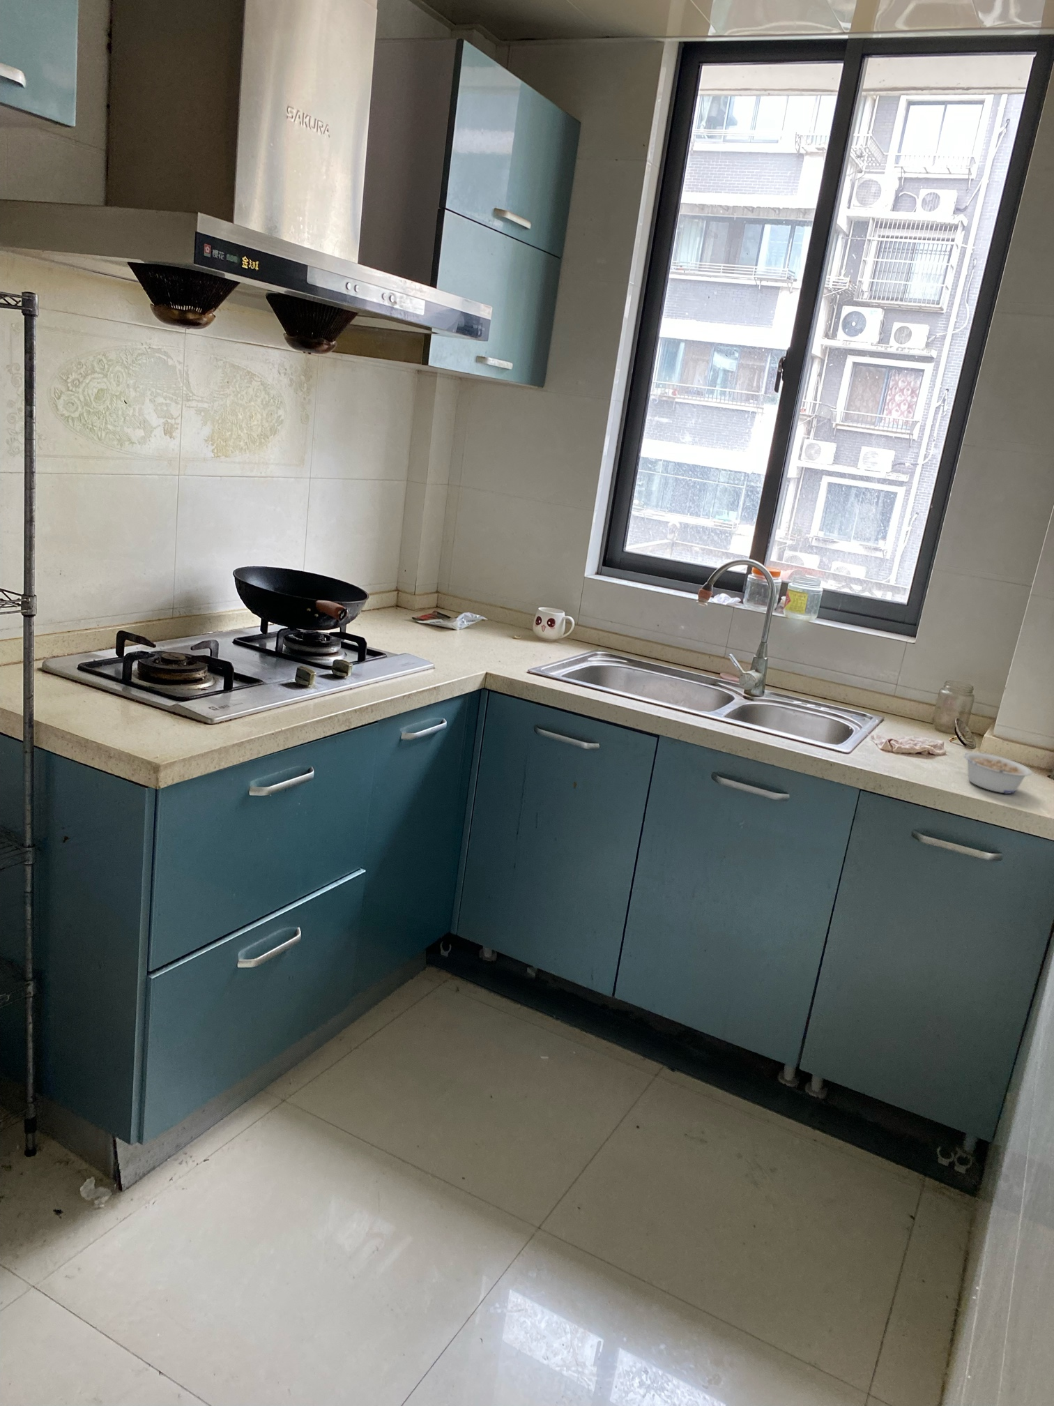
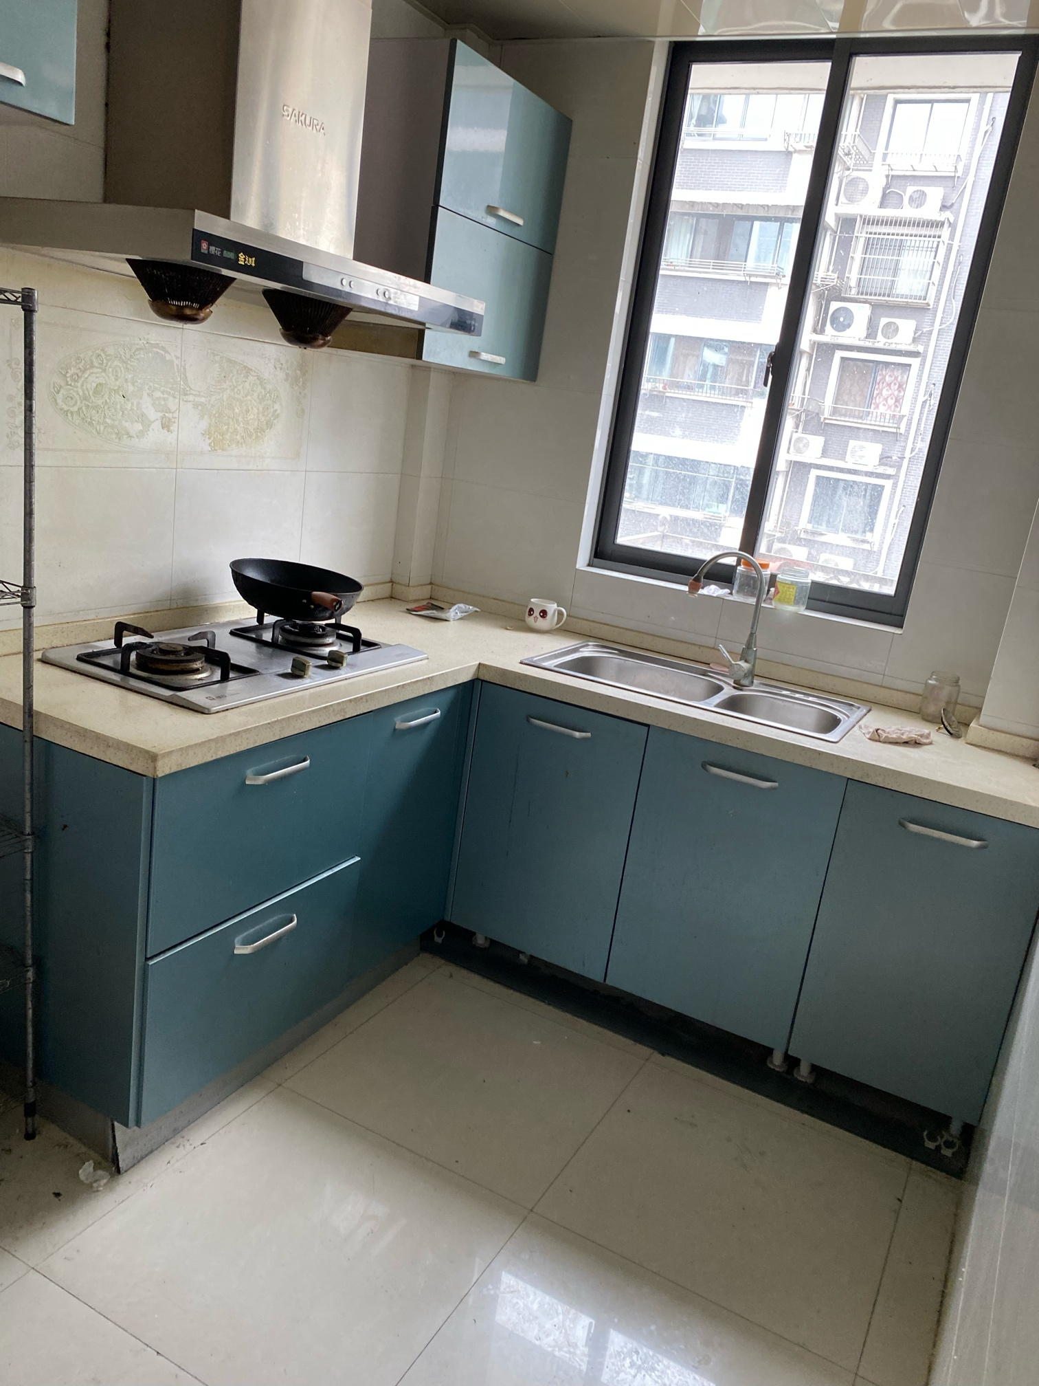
- legume (996, 773)
